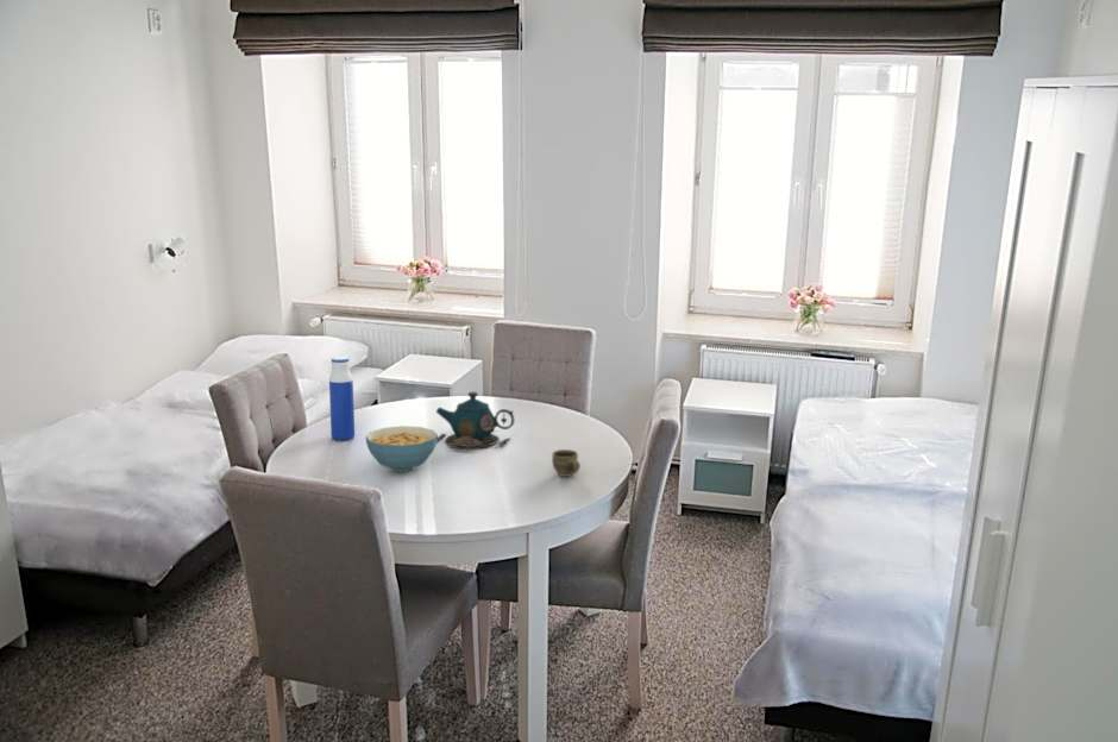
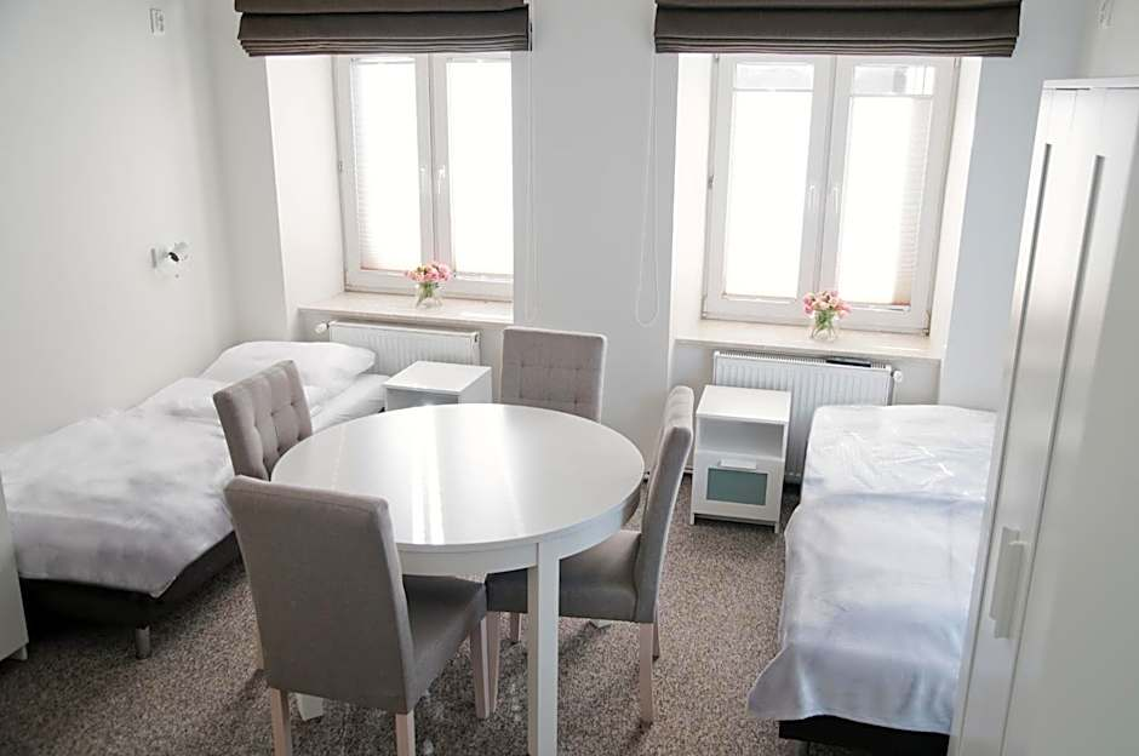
- water bottle (341, 397)
- cereal bowl (402, 452)
- teapot (473, 416)
- cup (566, 465)
